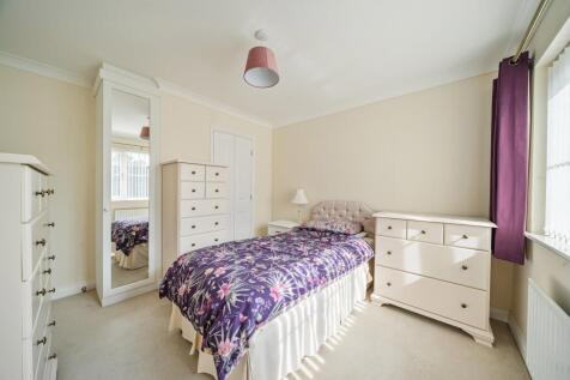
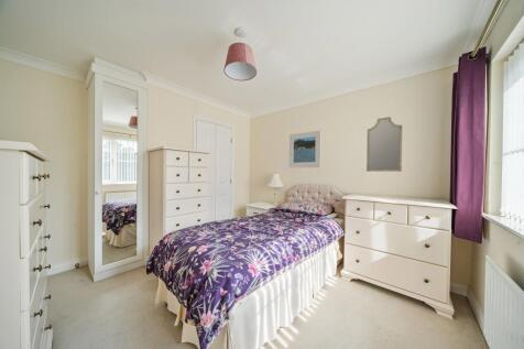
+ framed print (304, 150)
+ home mirror (383, 144)
